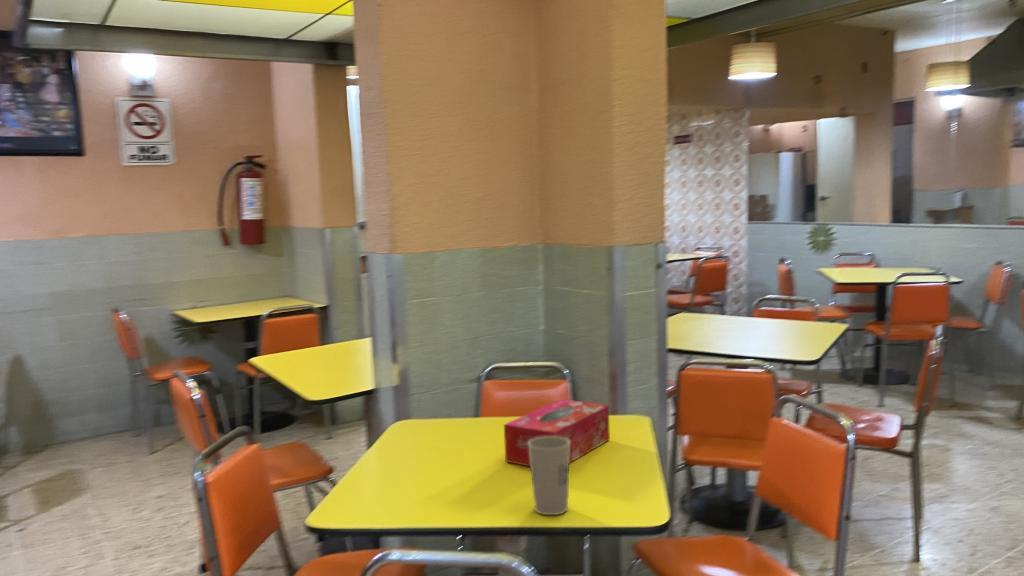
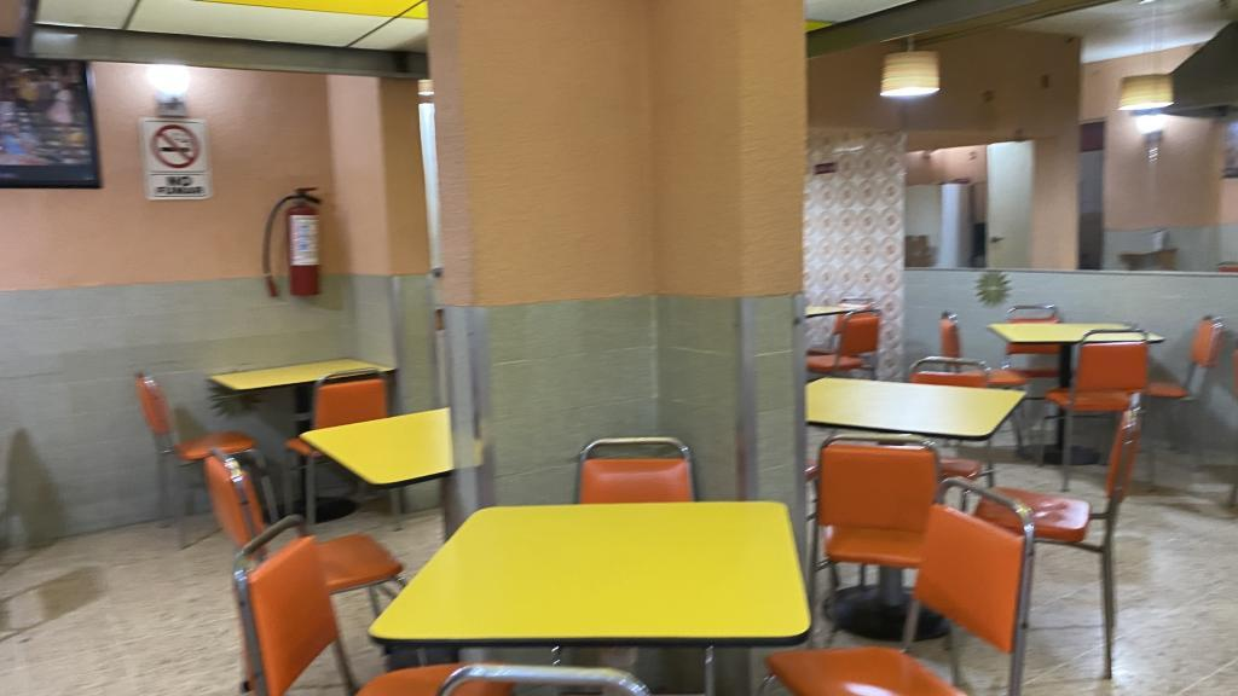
- cup (550, 475)
- tissue box (558, 432)
